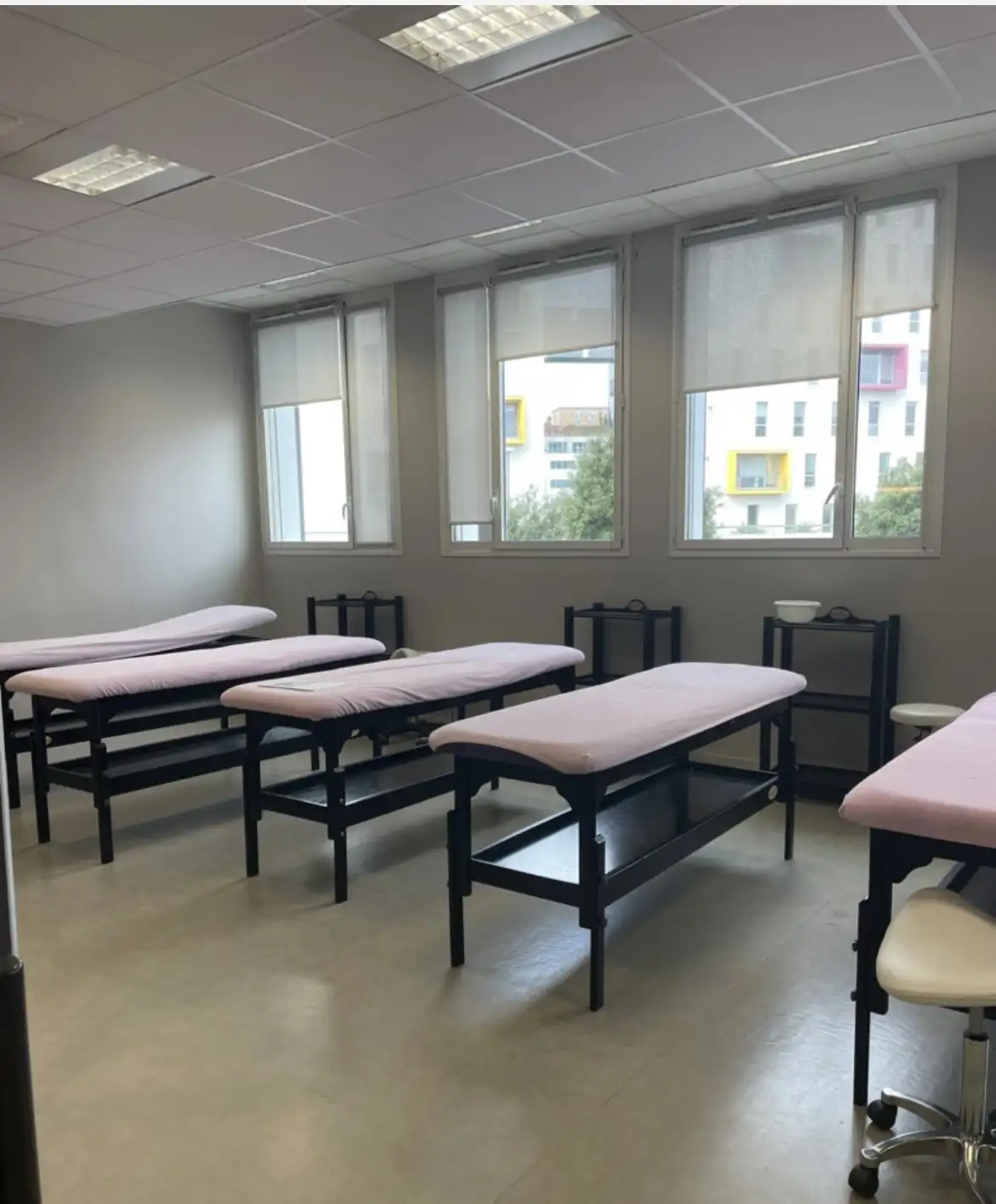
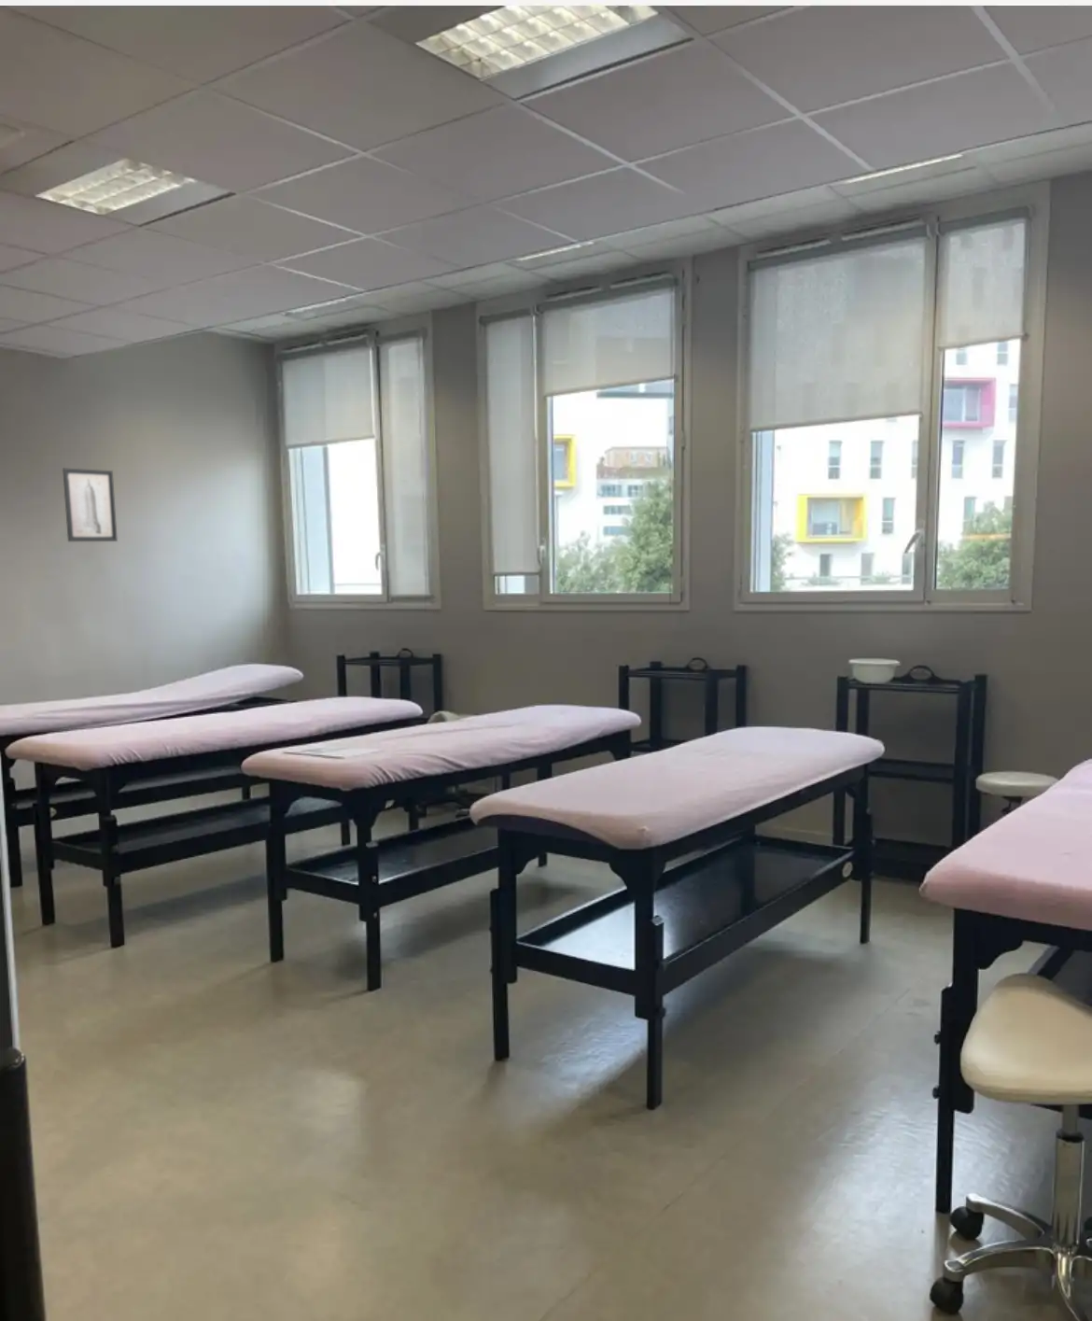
+ wall art (91, 505)
